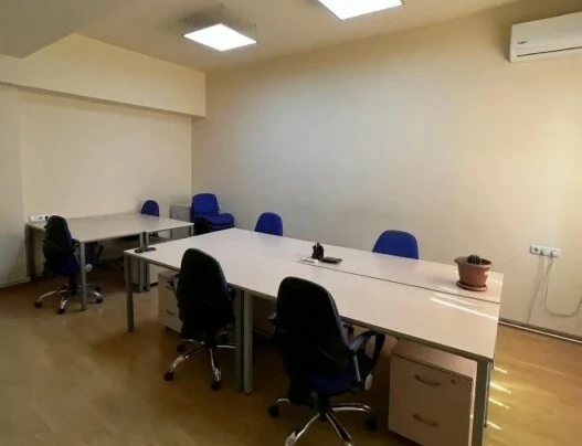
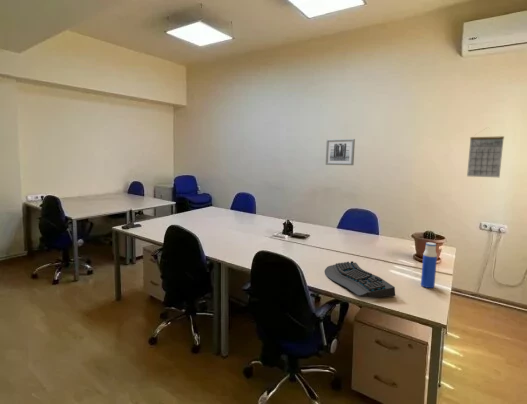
+ water bottle (429, 264)
+ calendar (485, 152)
+ keyboard (355, 276)
+ wall art (339, 152)
